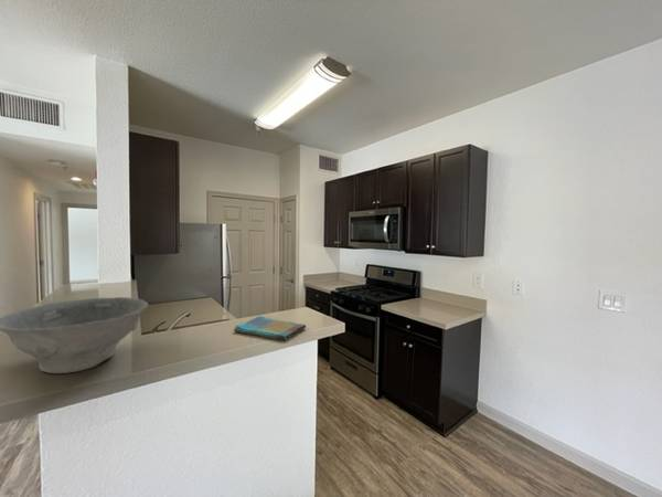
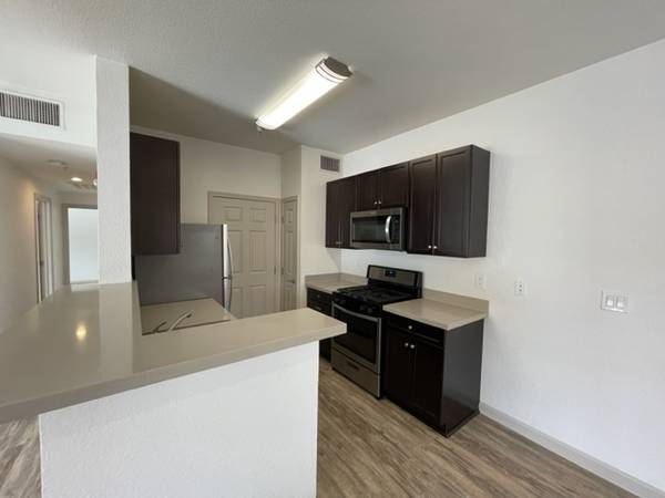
- dish towel (270, 327)
- bowl (81, 335)
